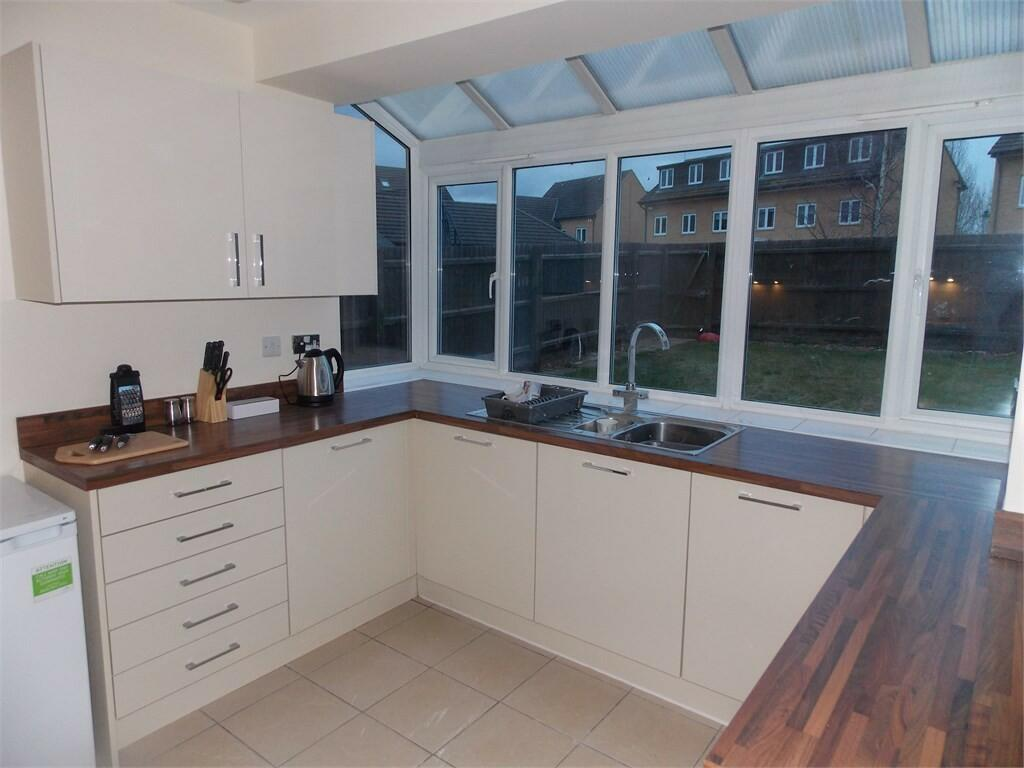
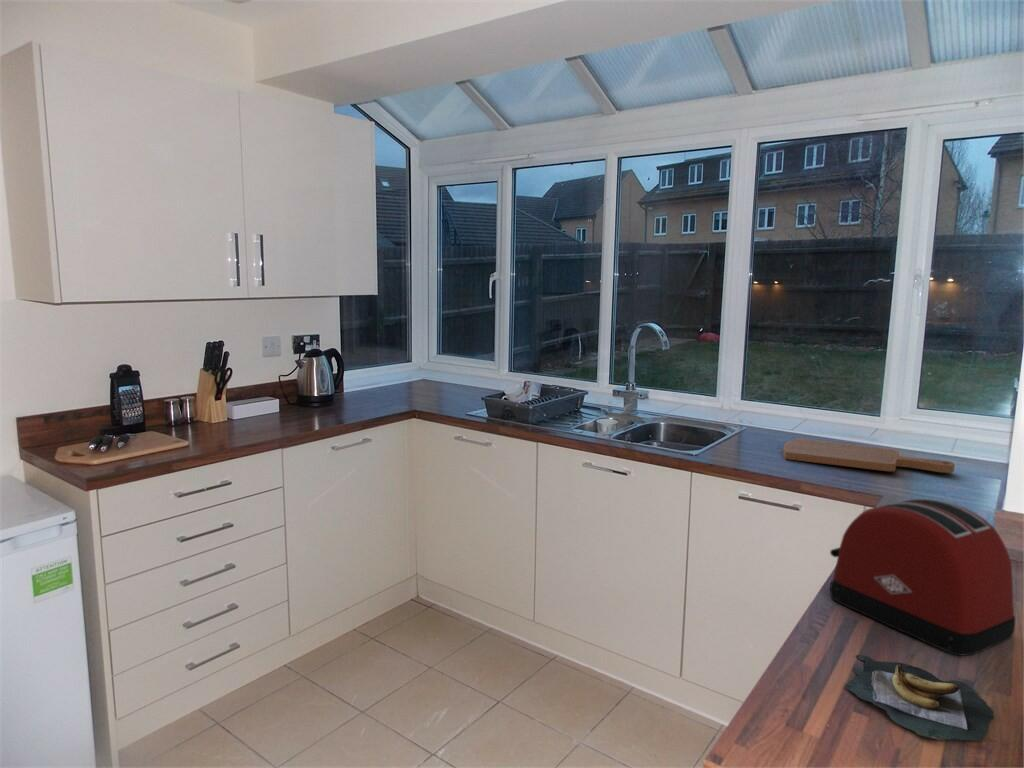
+ cutting board (850, 455)
+ banana bunch (917, 682)
+ toaster (921, 560)
